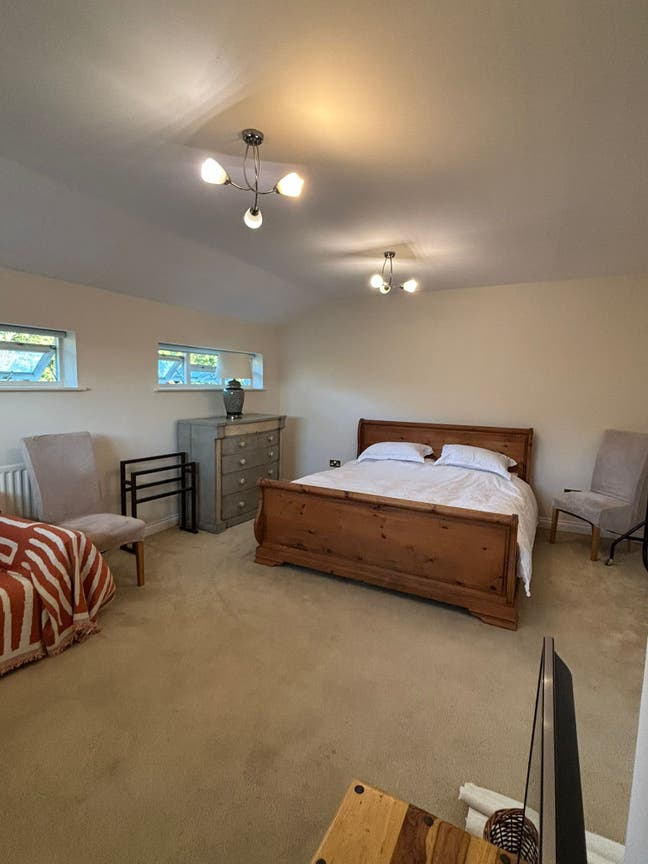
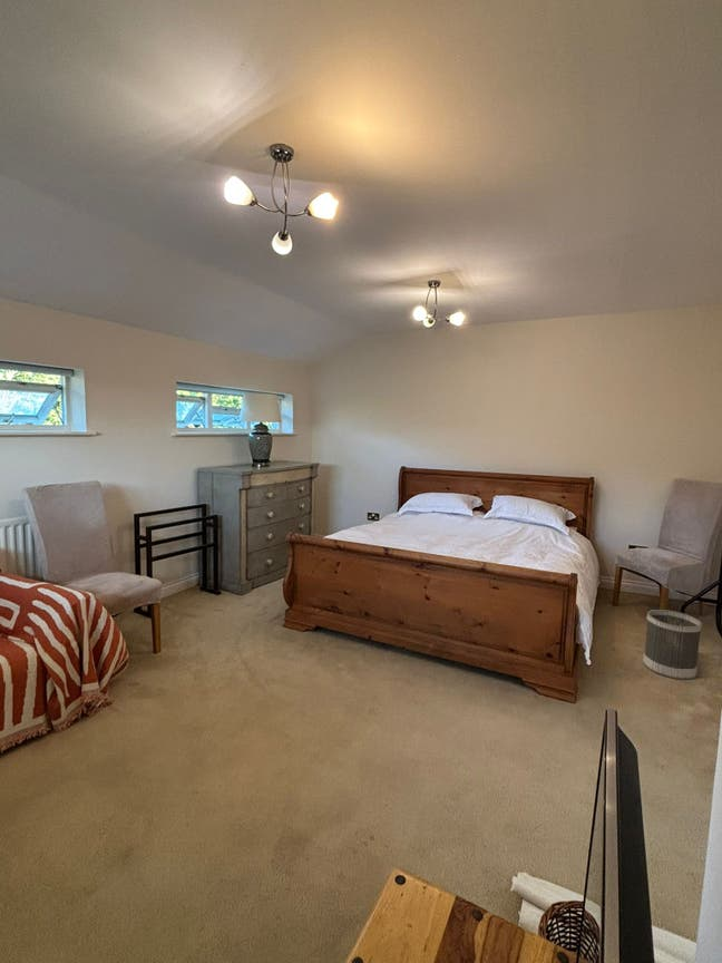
+ wastebasket (671, 643)
